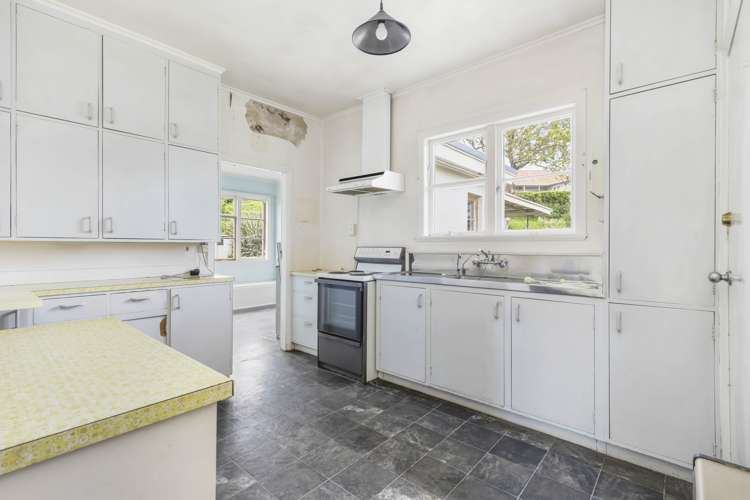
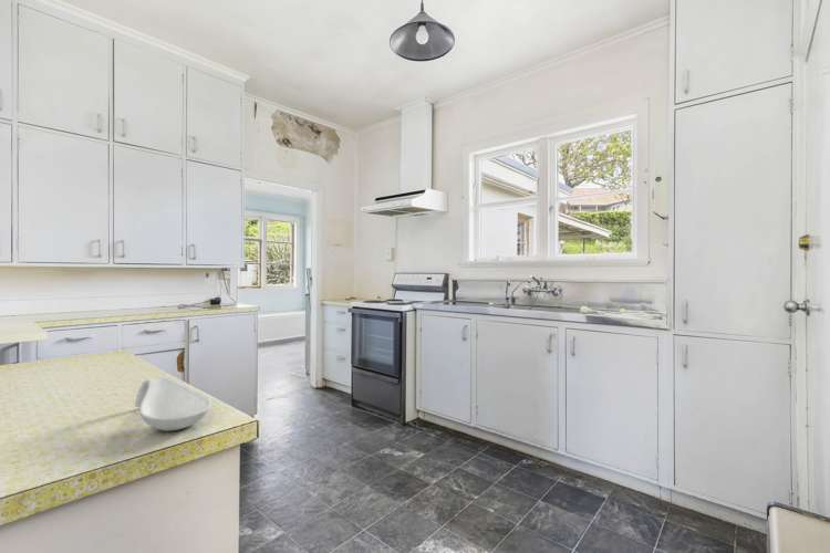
+ spoon rest (165, 400)
